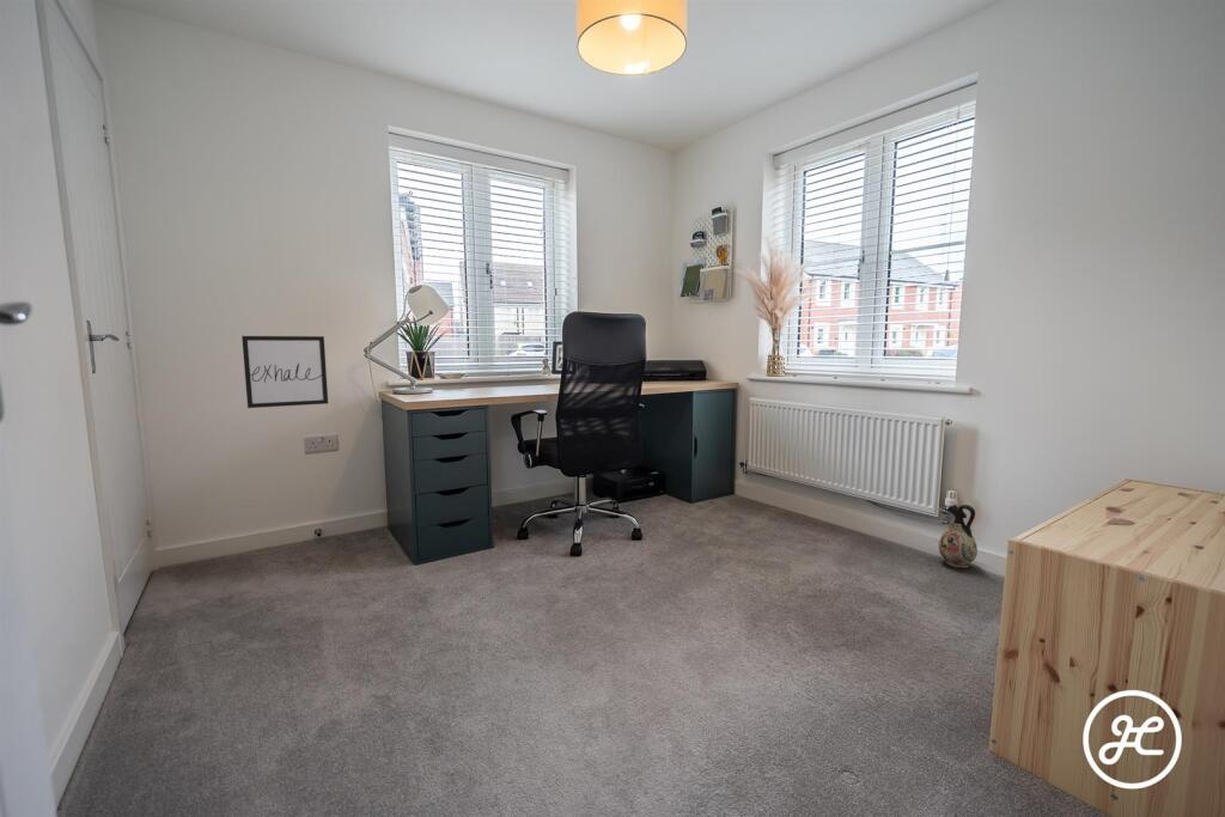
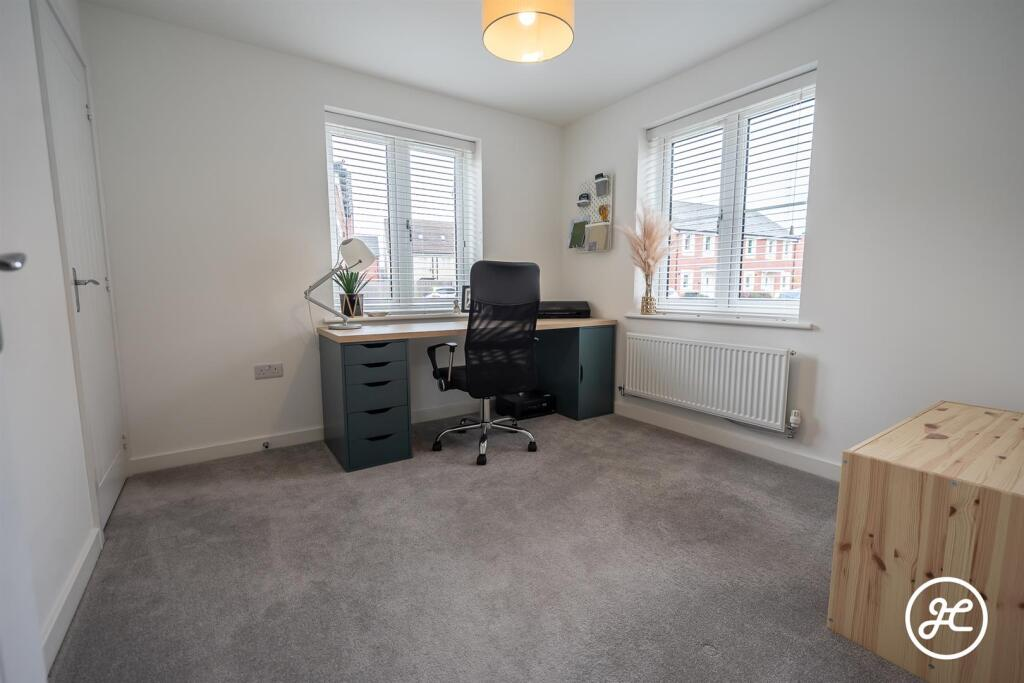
- wall art (286, 371)
- ceramic jug (959, 534)
